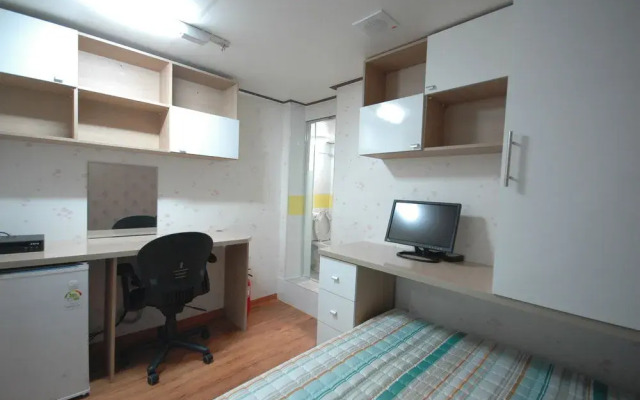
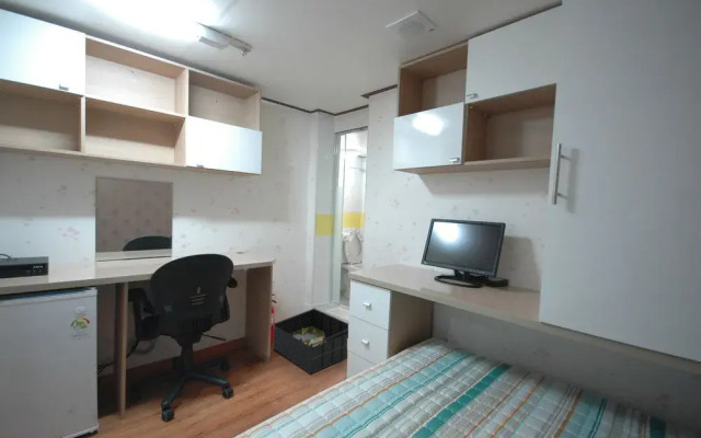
+ storage bin (312, 337)
